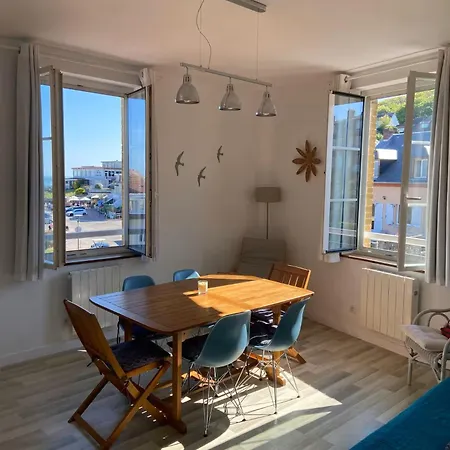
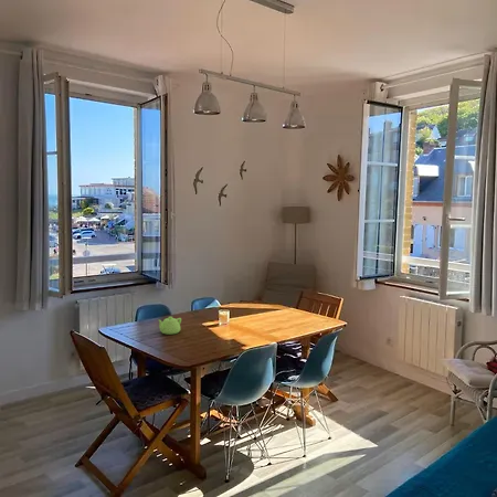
+ teapot (169, 324)
